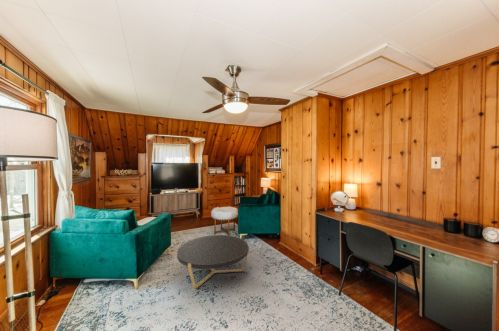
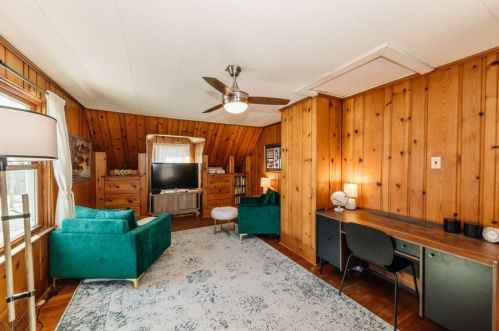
- coffee table (214, 259)
